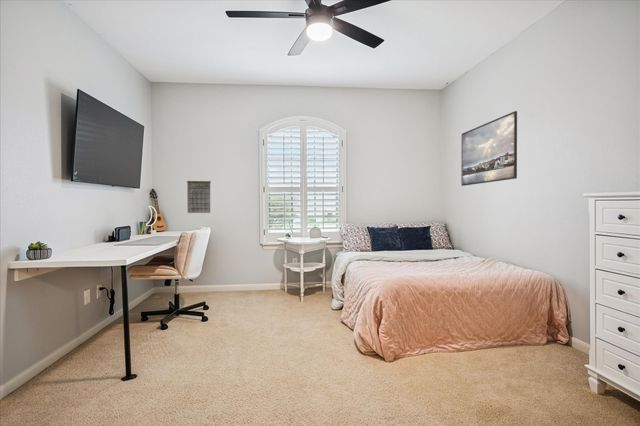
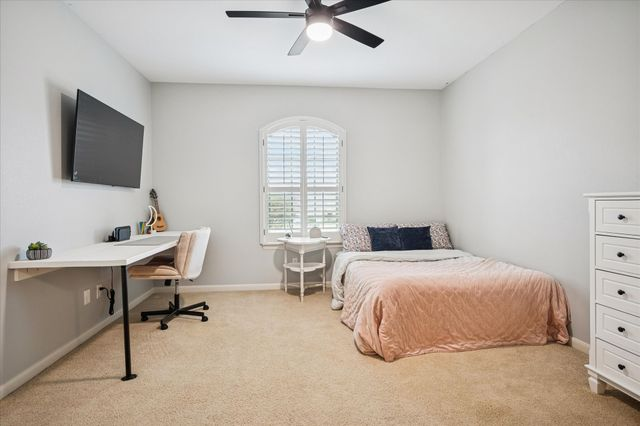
- calendar (199, 193)
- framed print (485, 153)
